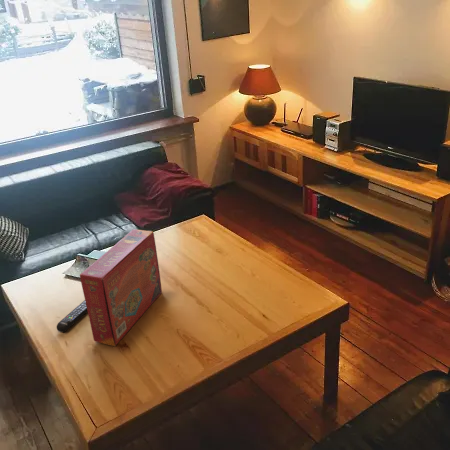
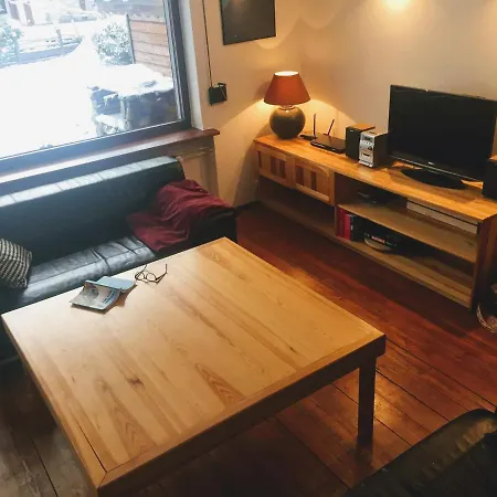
- board game (124, 284)
- remote control (78, 313)
